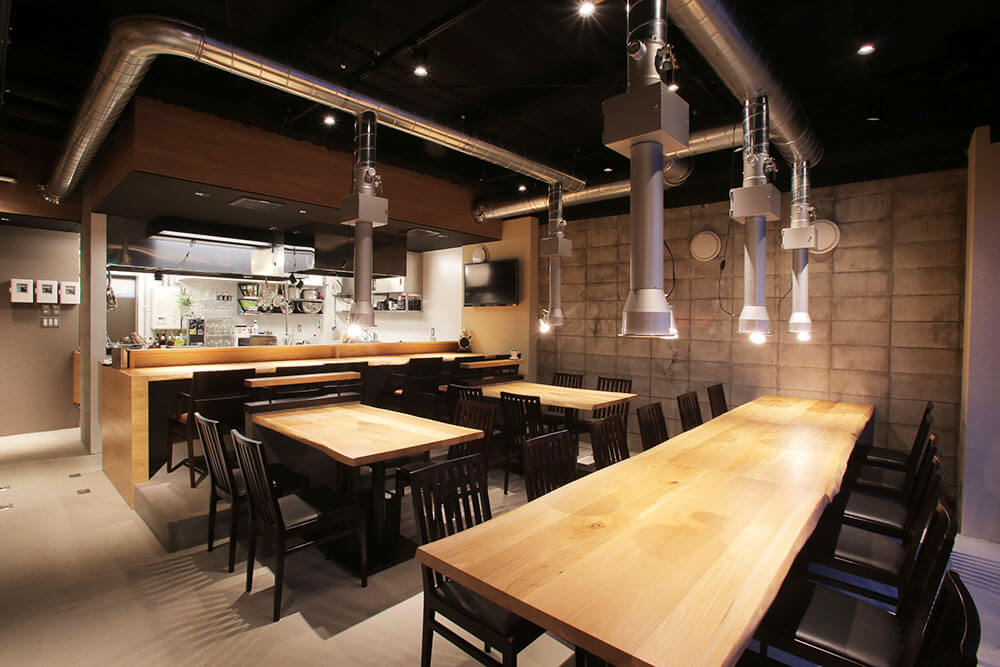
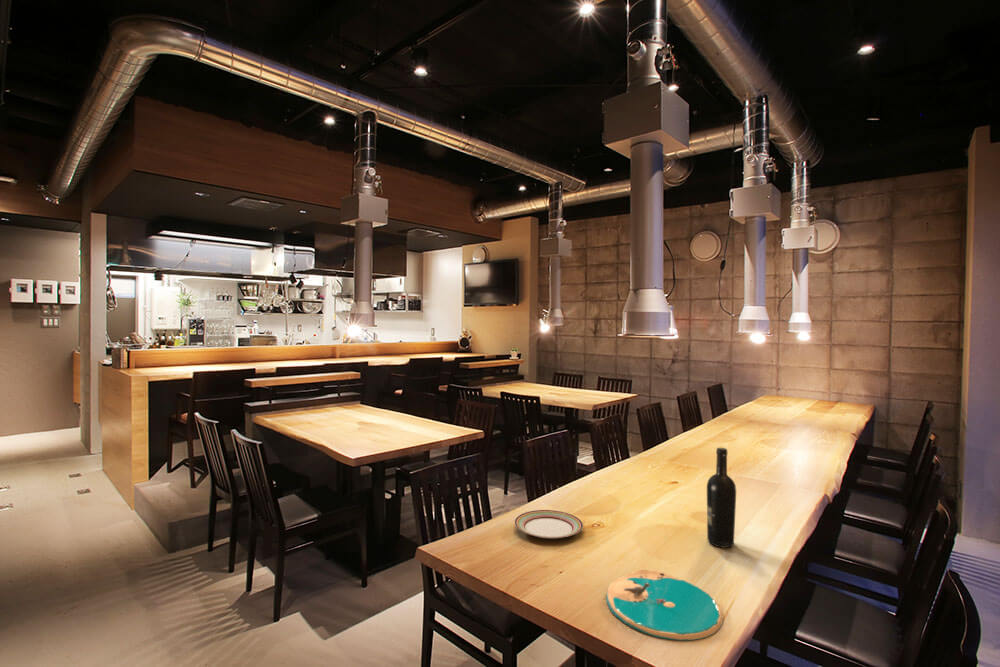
+ wine bottle (721, 495)
+ plate (662, 595)
+ plate (548, 525)
